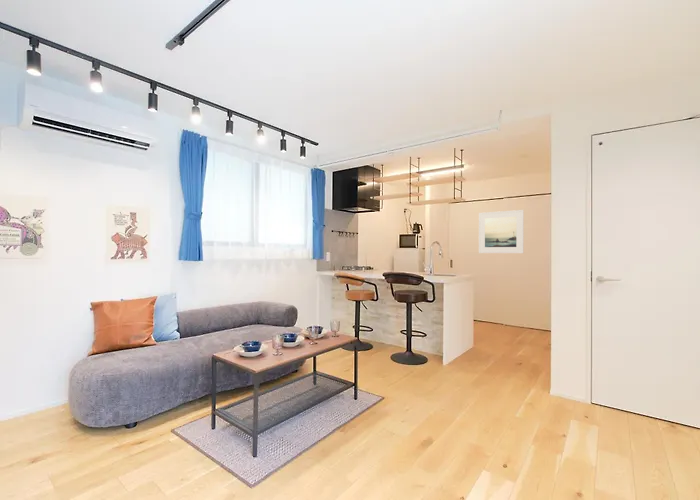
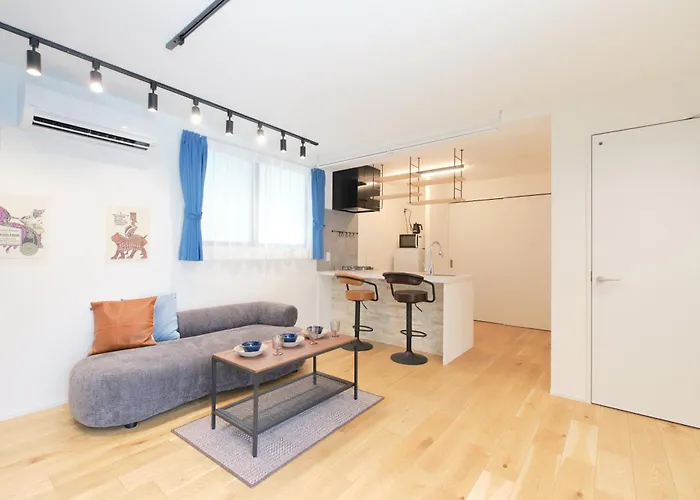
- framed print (500, 232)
